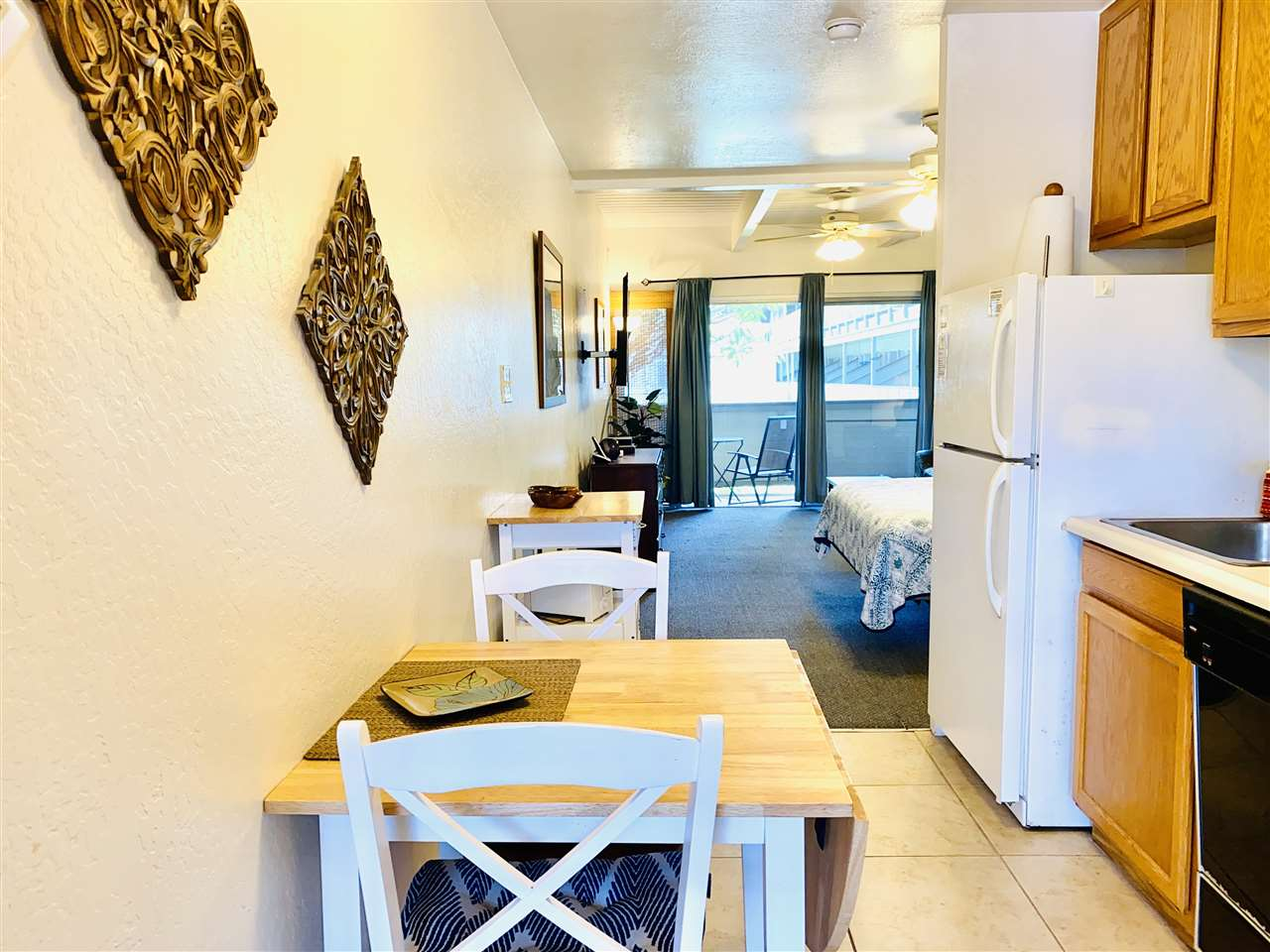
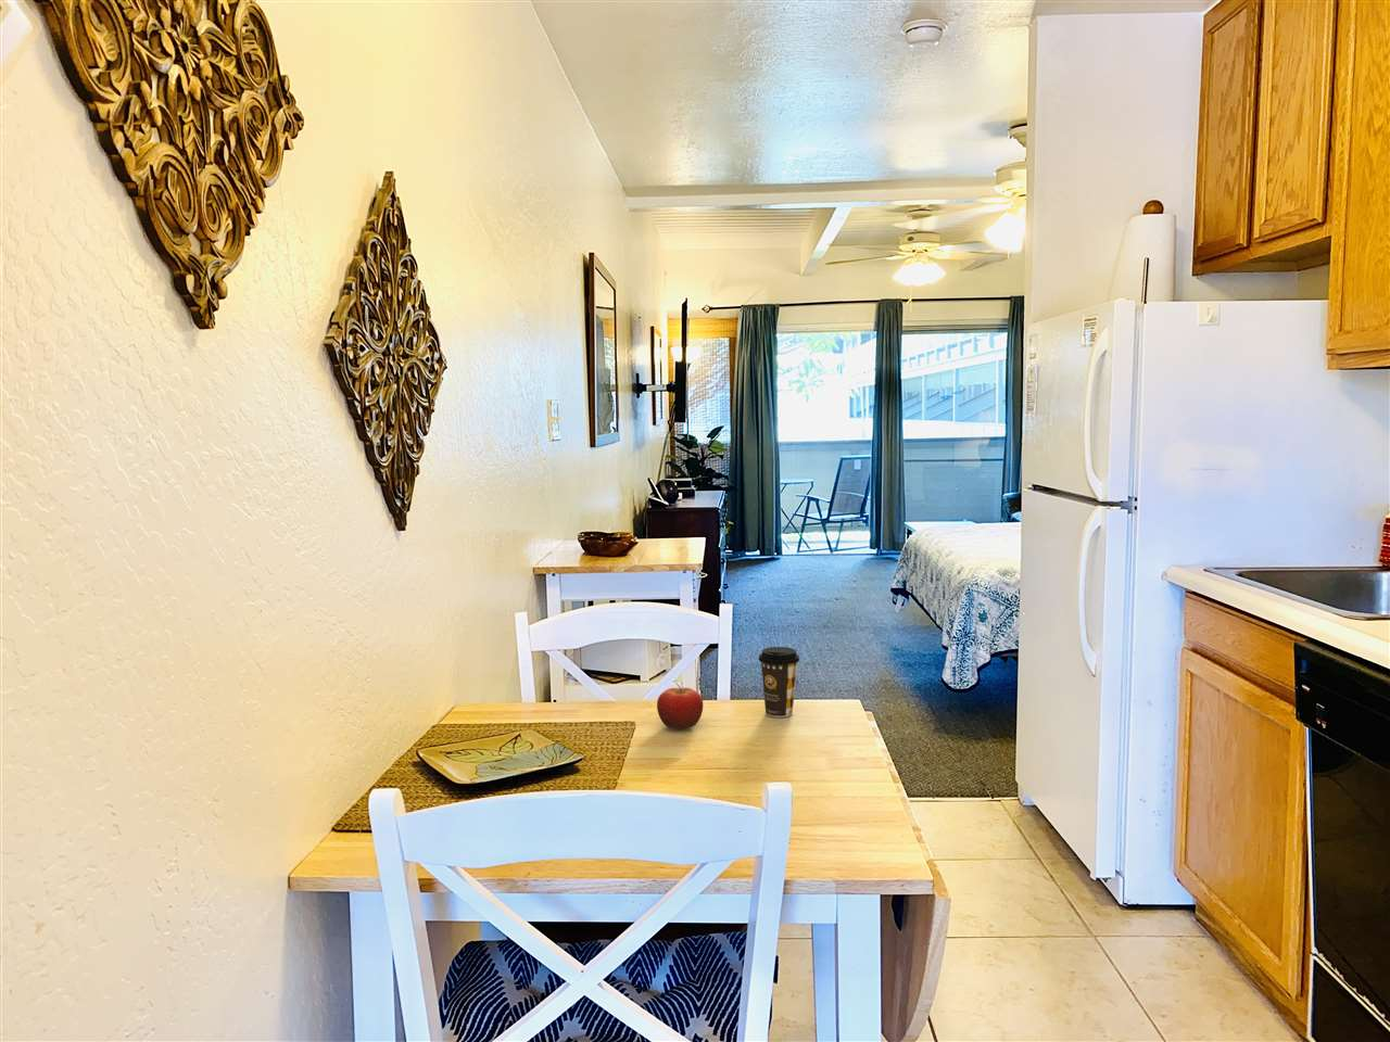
+ coffee cup (778, 682)
+ fruit (680, 705)
